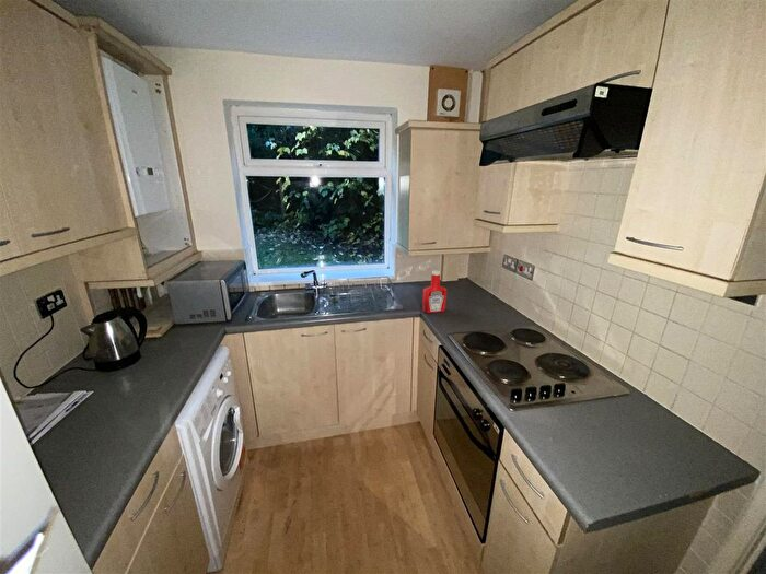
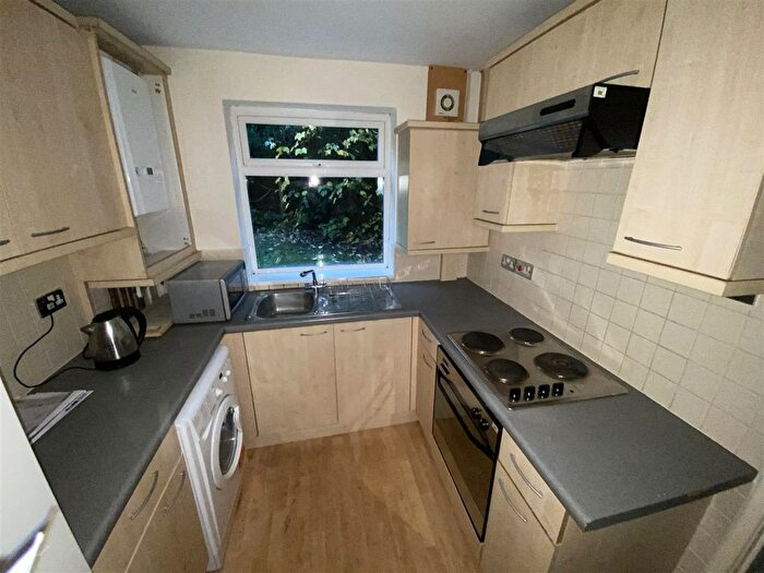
- soap bottle (434, 291)
